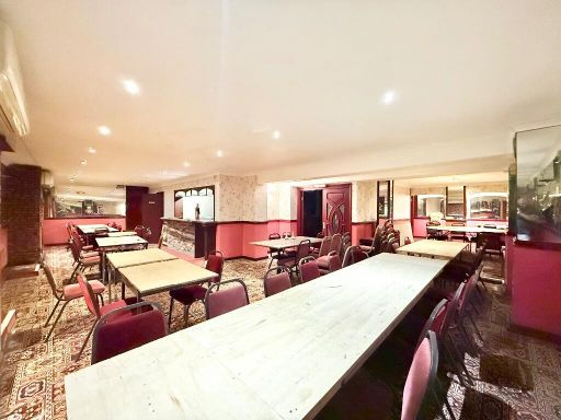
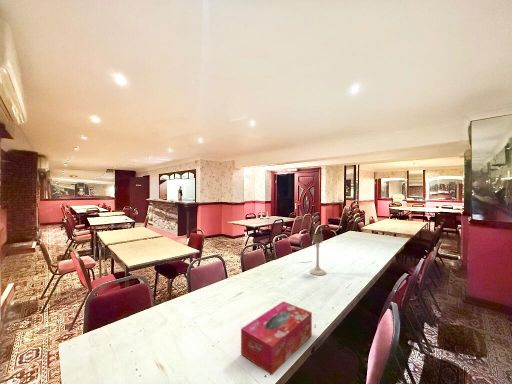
+ candle holder (317, 253)
+ tissue box (278, 331)
